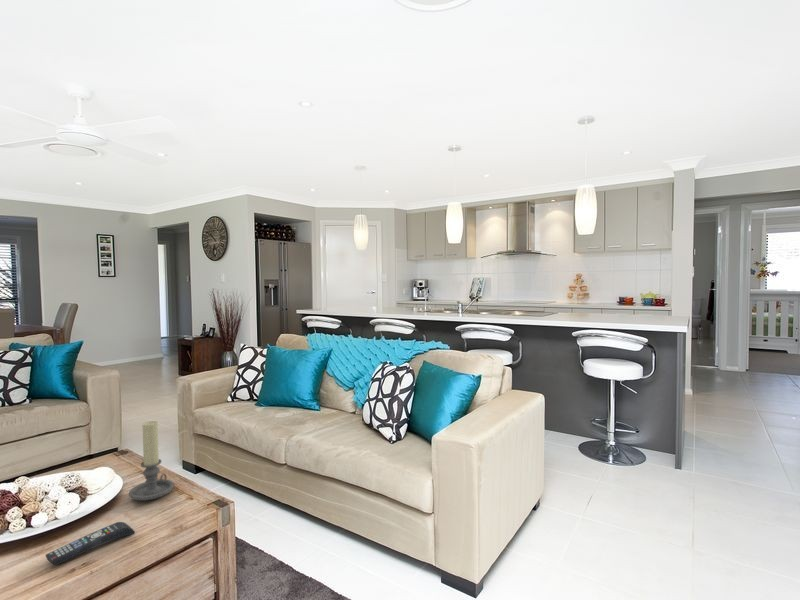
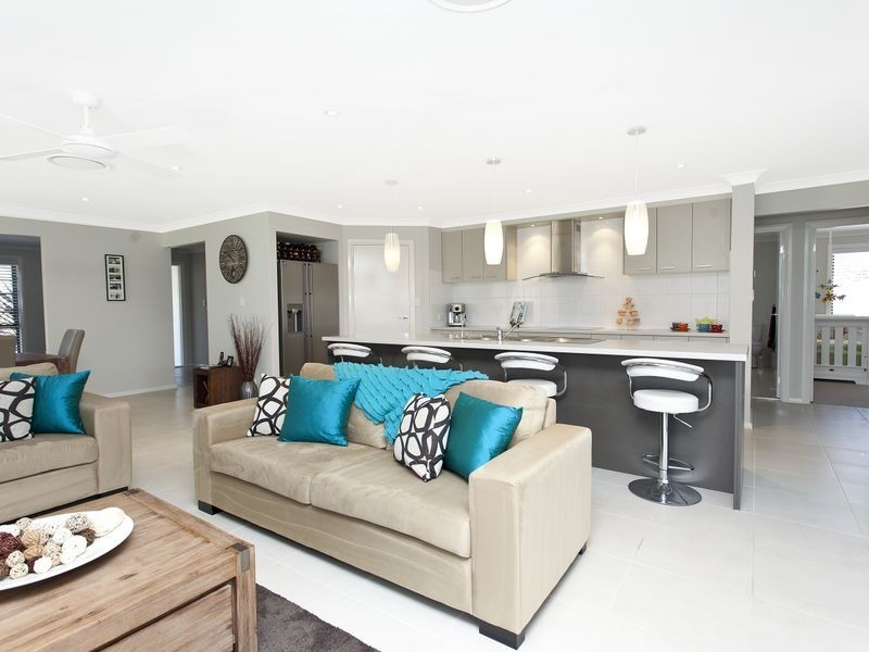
- remote control (92, 541)
- candle holder (153, 456)
